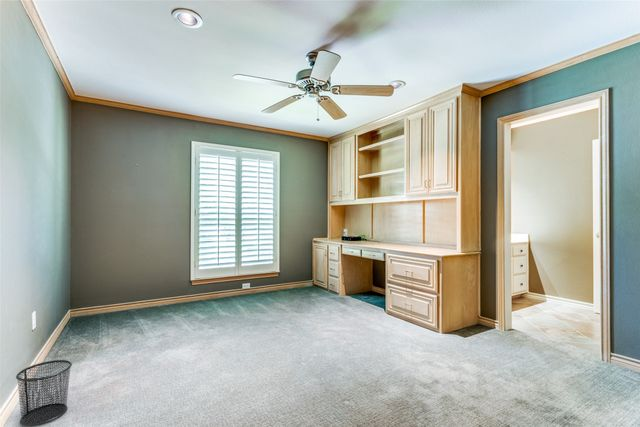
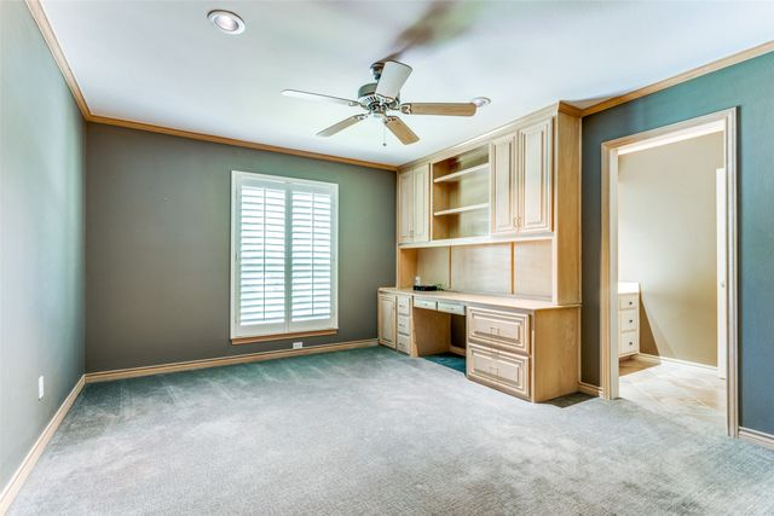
- waste bin (44, 391)
